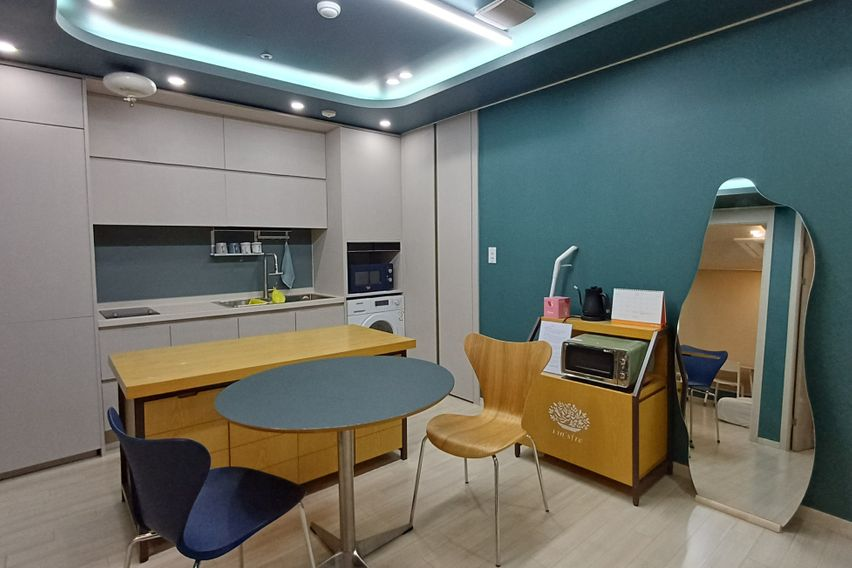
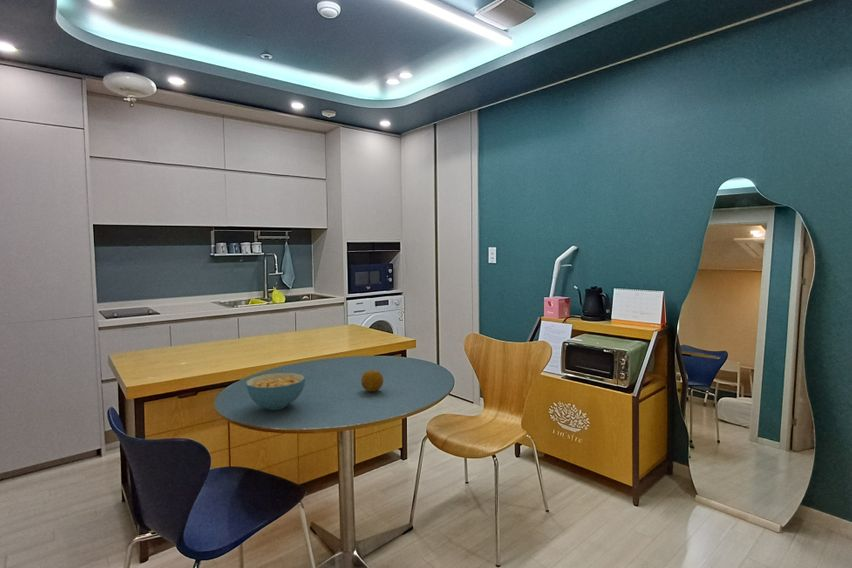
+ cereal bowl (276, 393)
+ fruit (372, 380)
